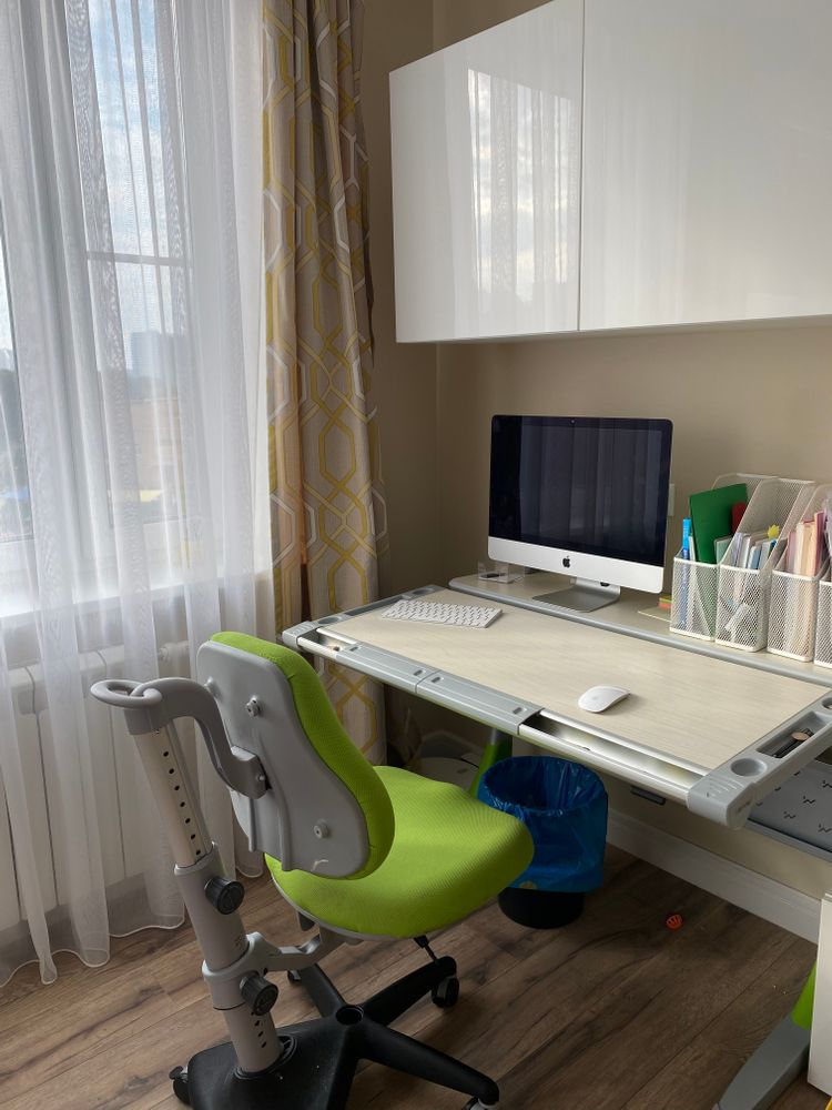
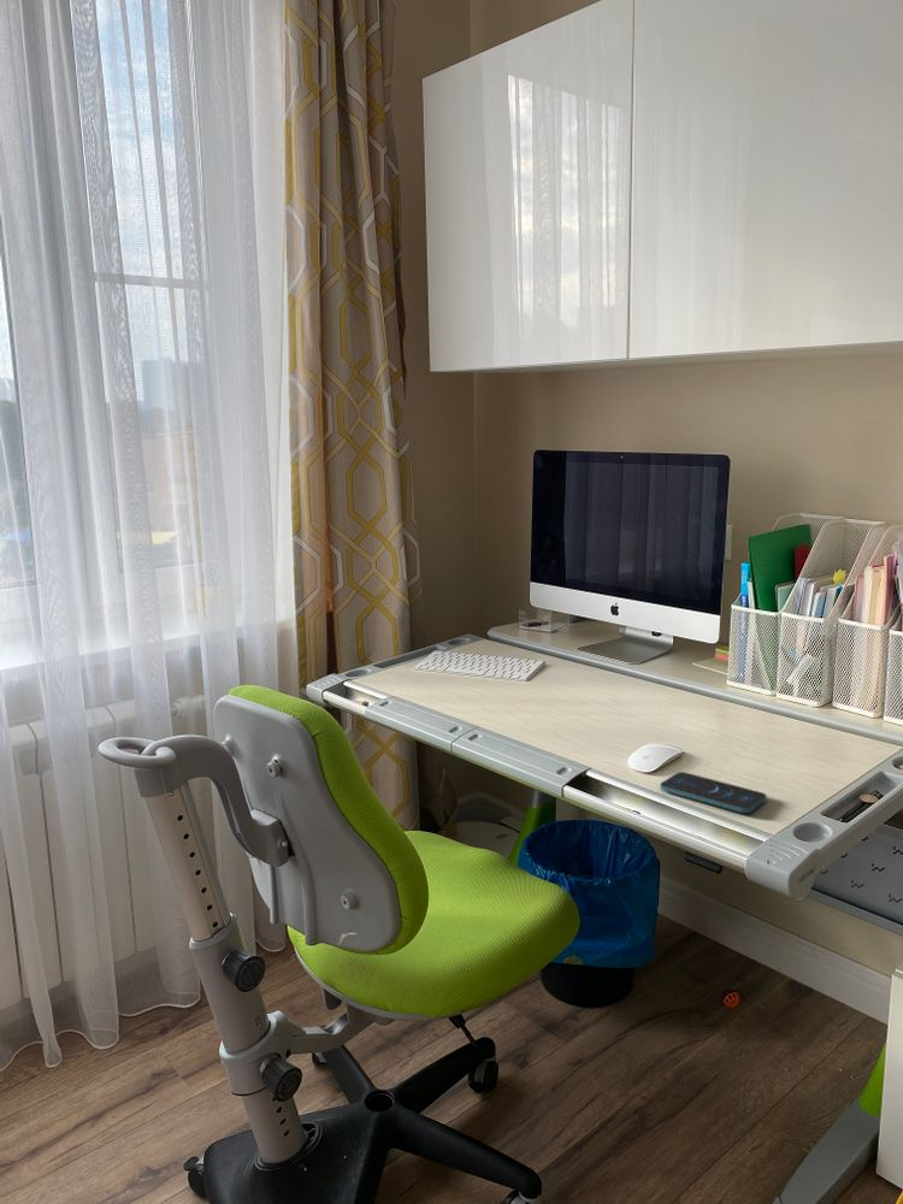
+ smartphone (712, 791)
